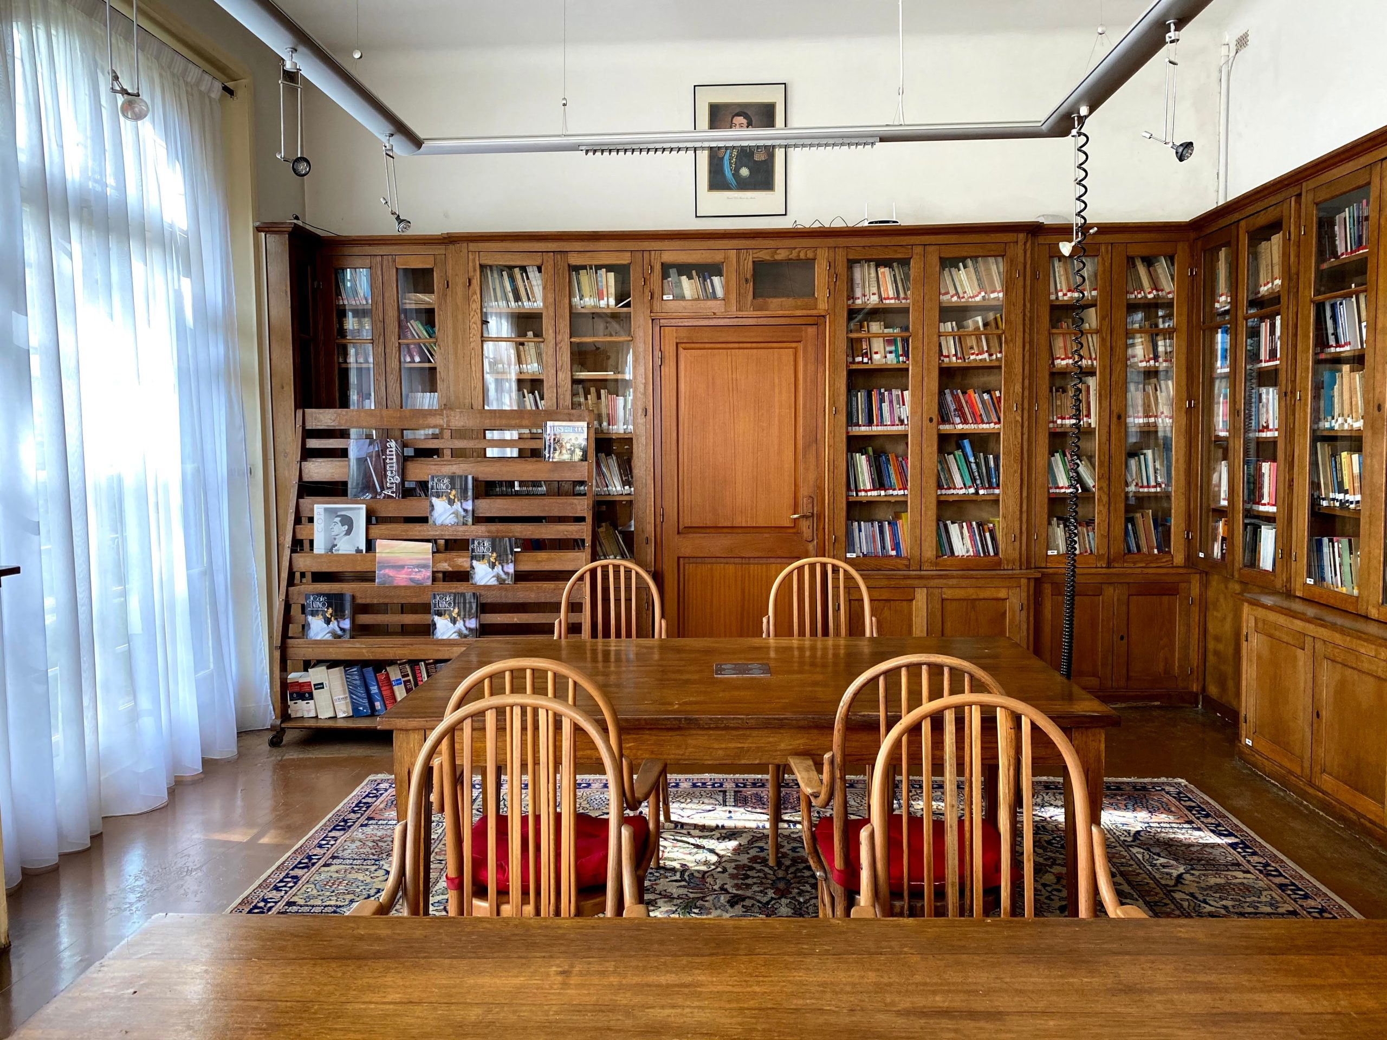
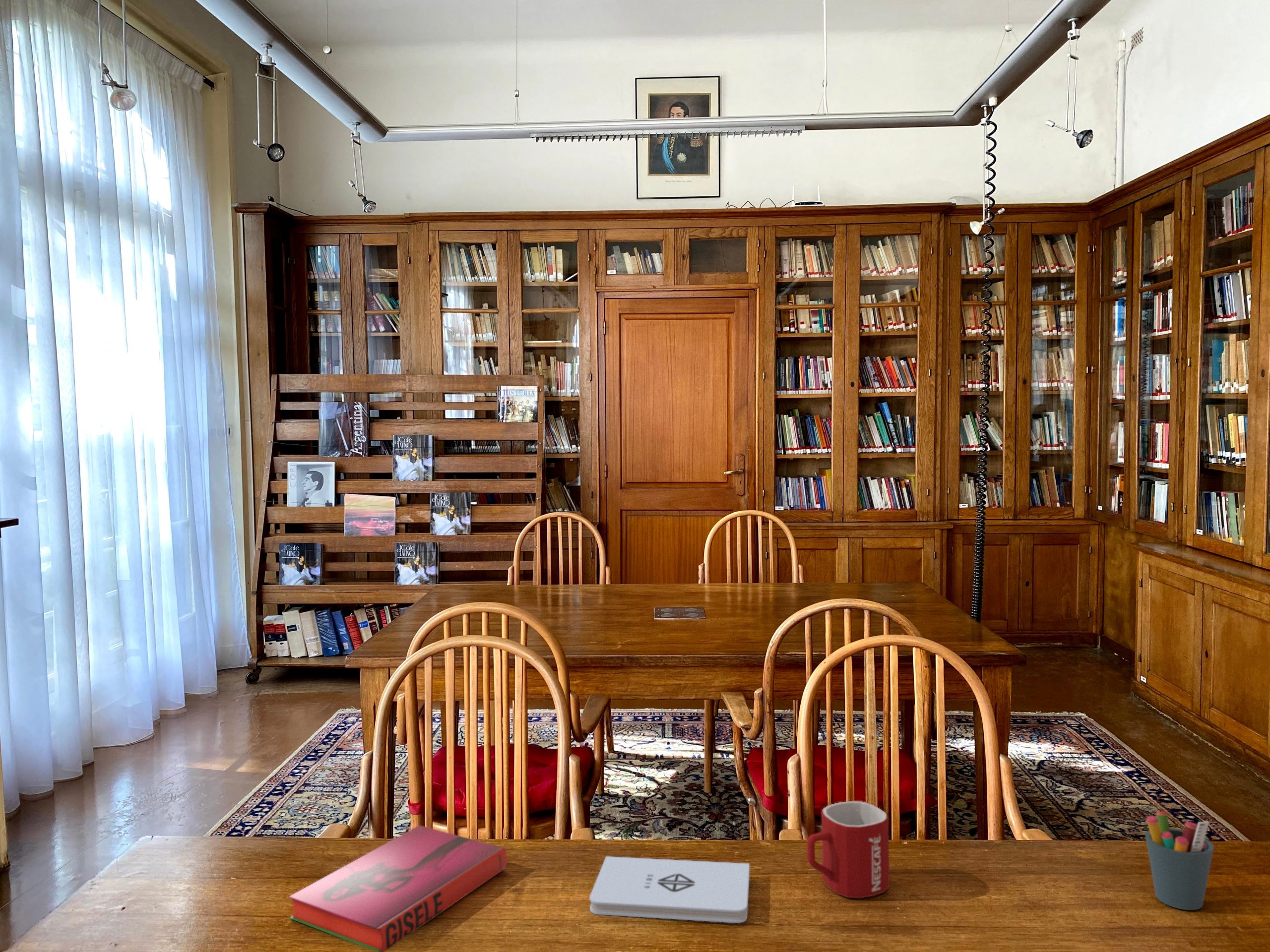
+ notepad (672, 888)
+ hardback book (403, 882)
+ mug (845, 850)
+ pen holder (1178, 854)
